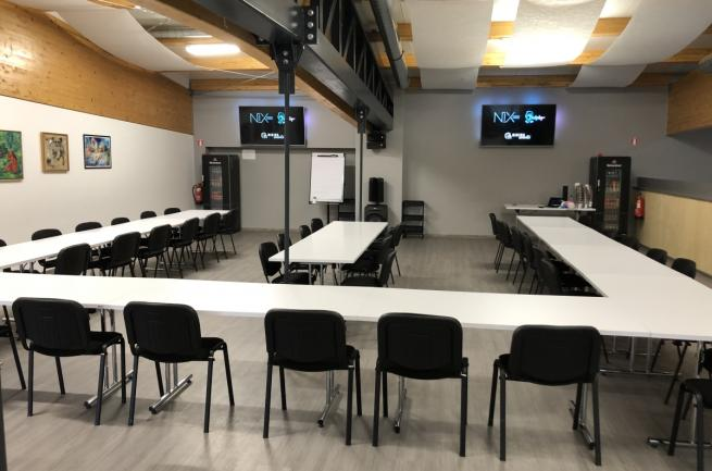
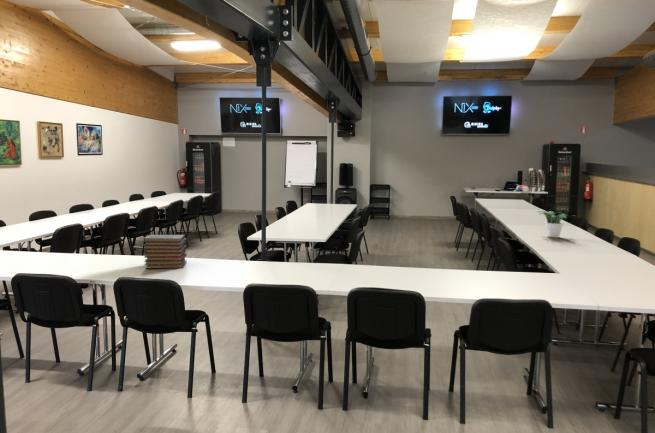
+ book stack (165, 251)
+ potted plant (551, 223)
